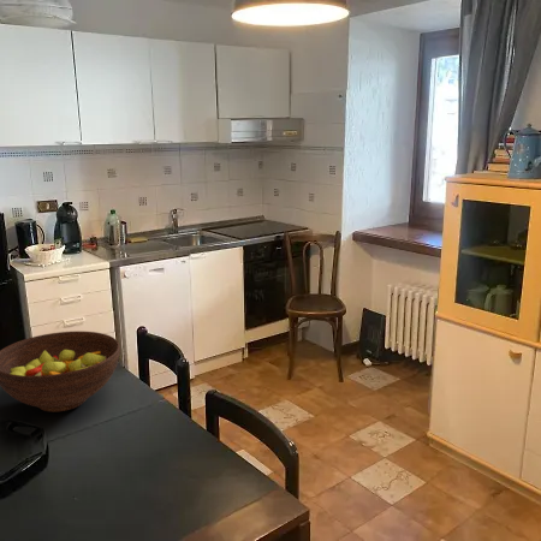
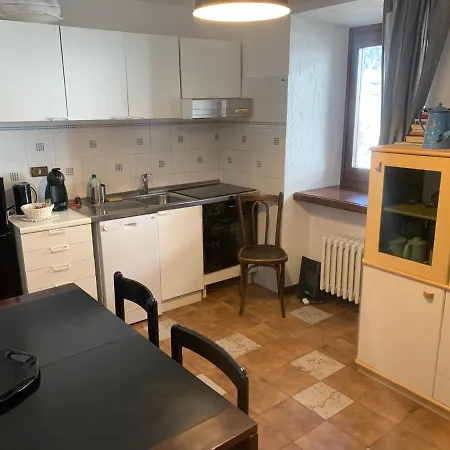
- fruit bowl (60, 376)
